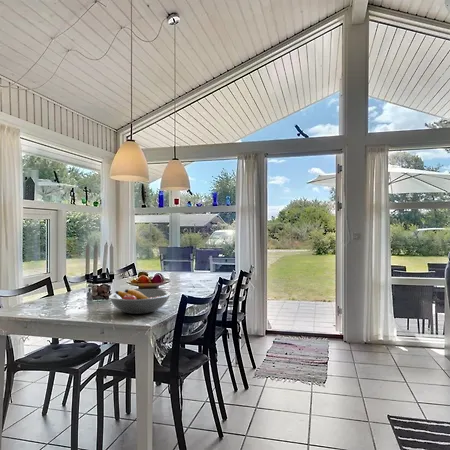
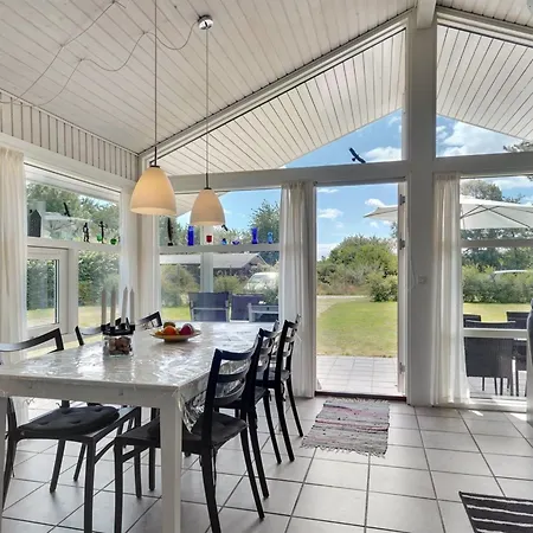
- fruit bowl (140, 300)
